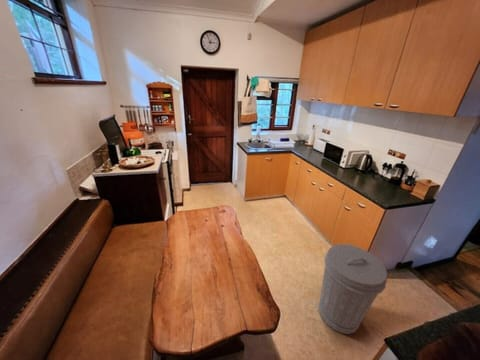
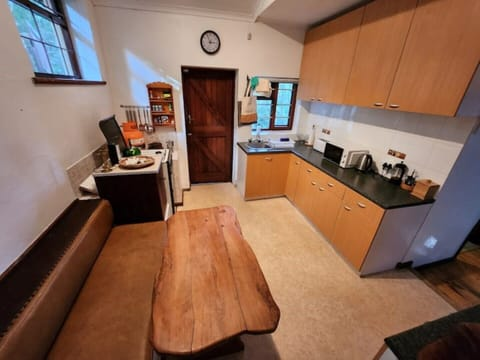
- trash can (346, 288)
